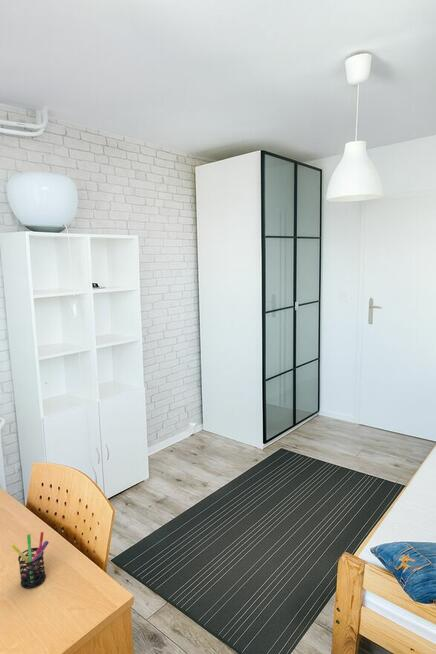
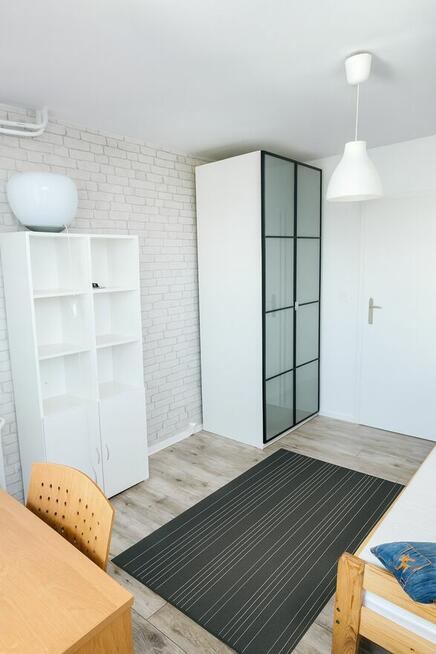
- pen holder (32, 556)
